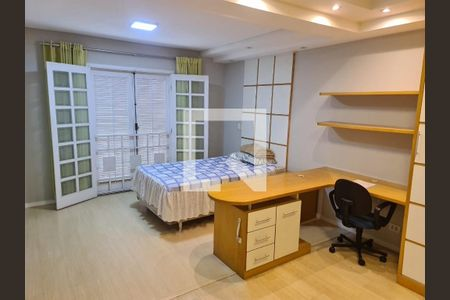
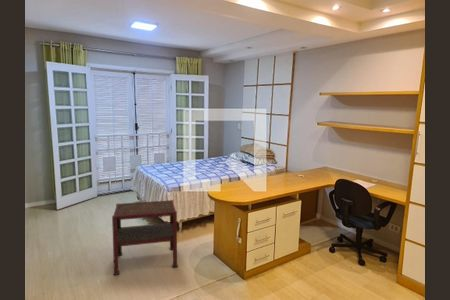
+ side table (146, 234)
